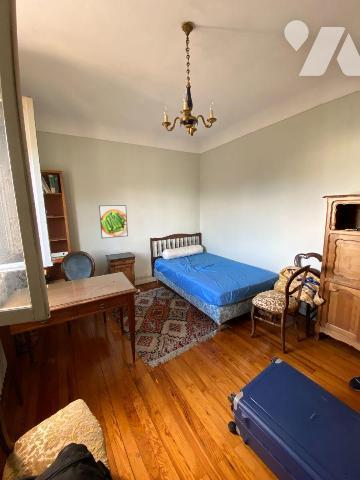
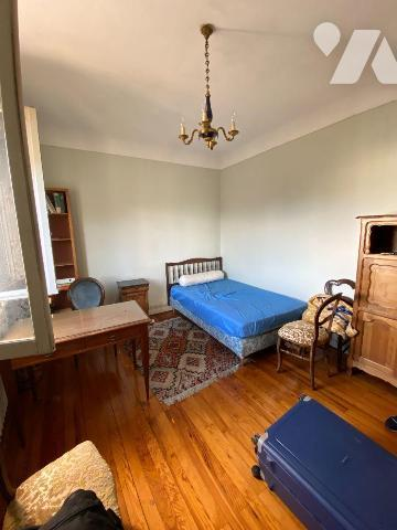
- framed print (114, 221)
